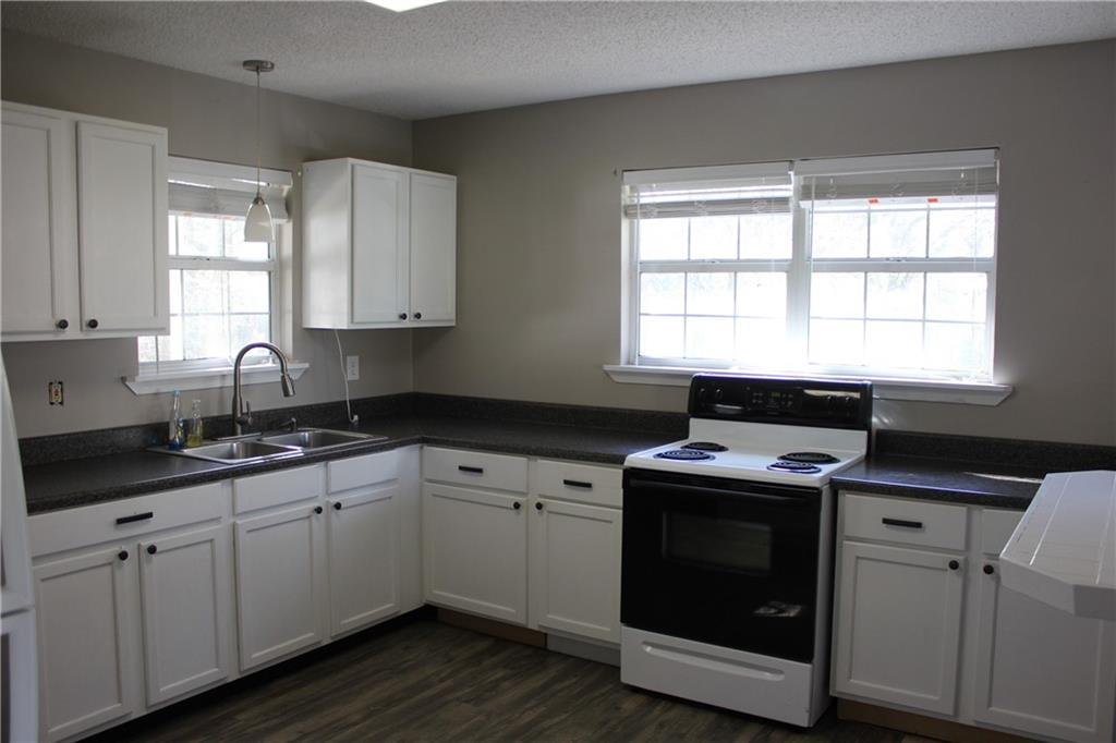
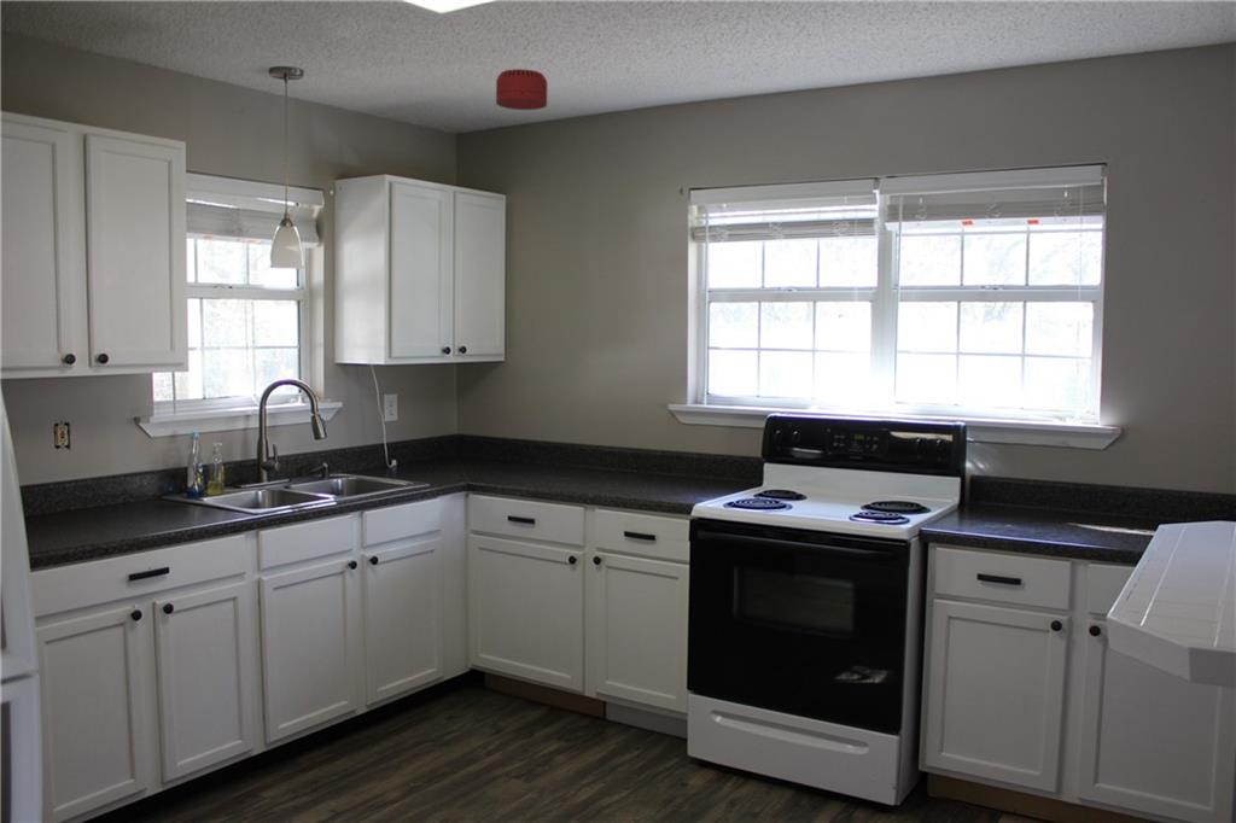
+ smoke detector (521, 88)
